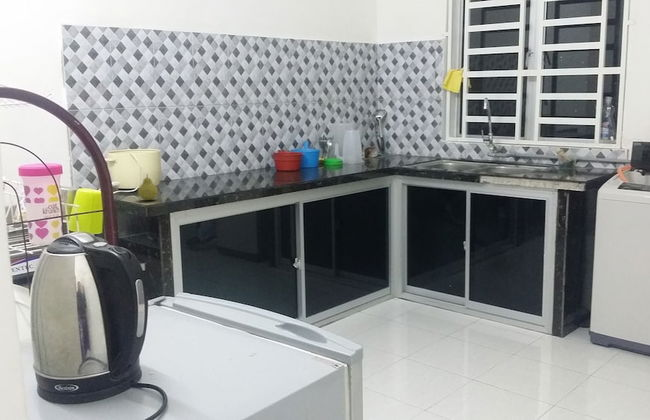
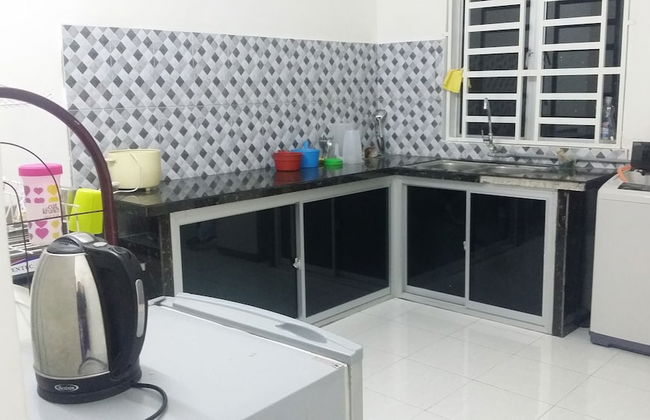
- fruit (147, 187)
